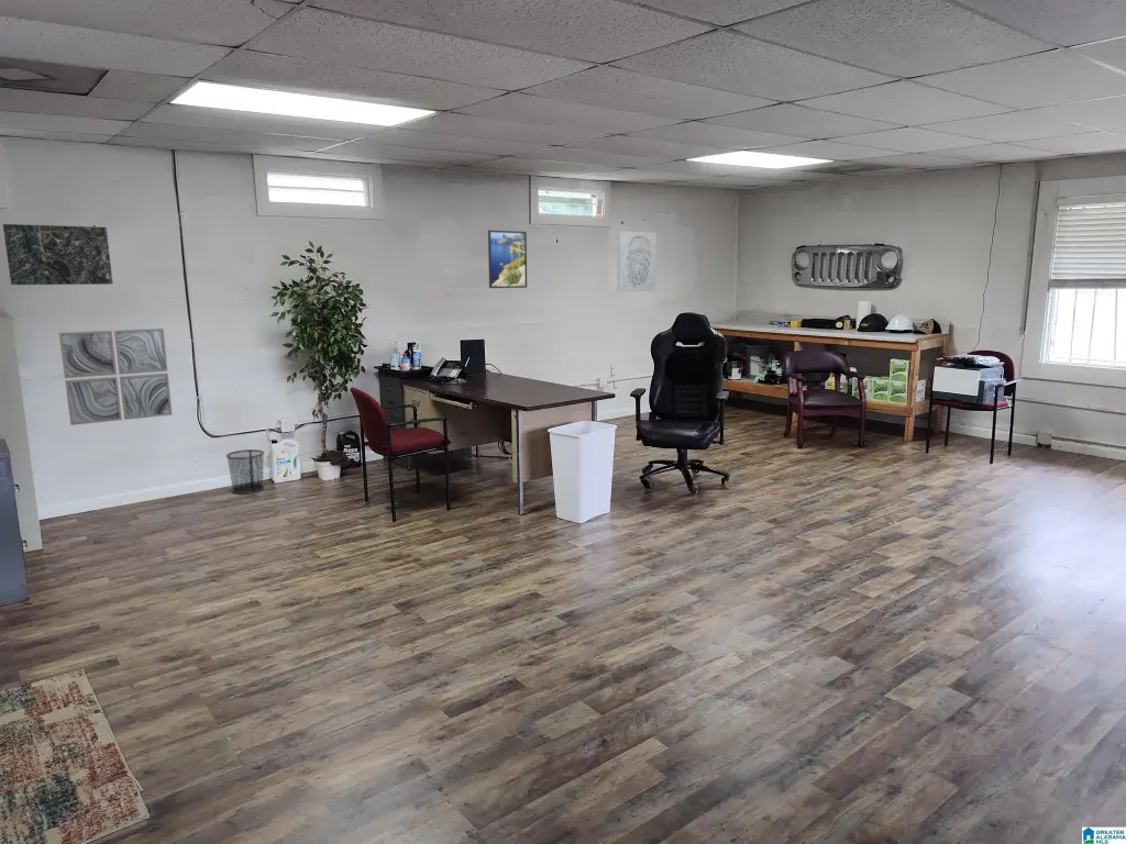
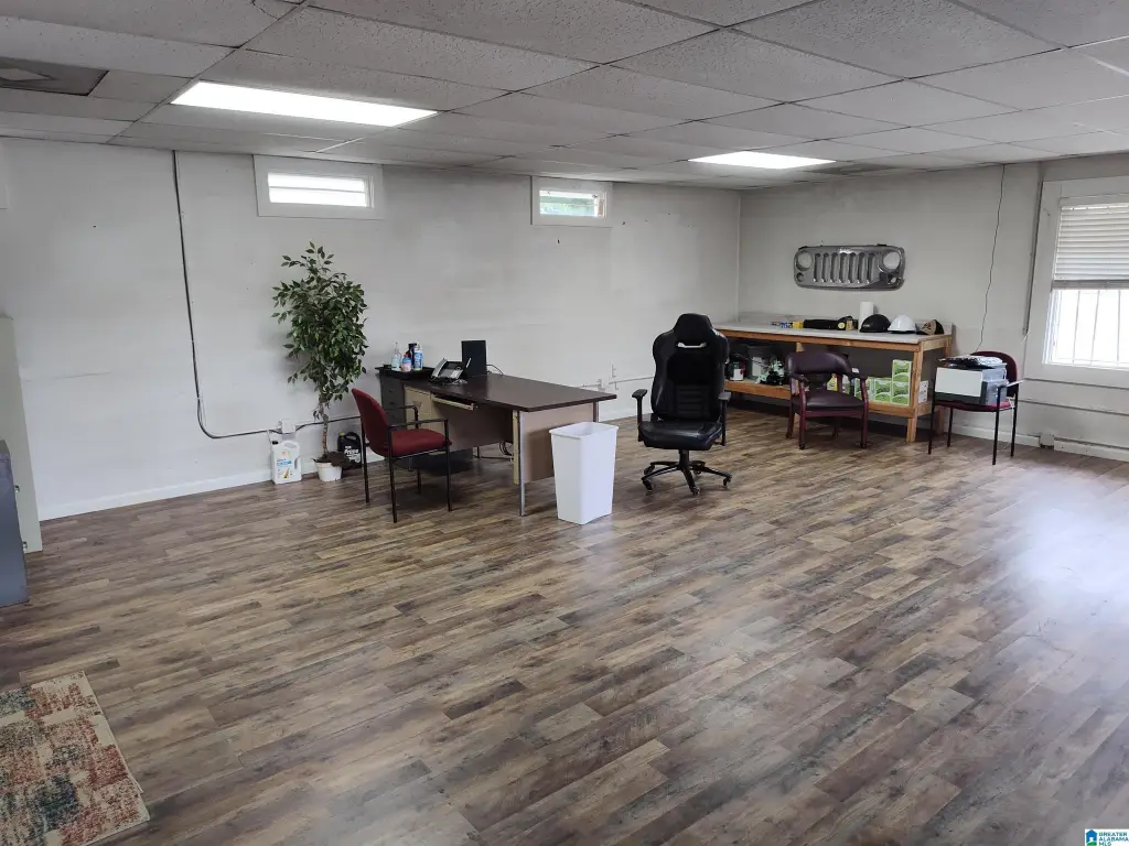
- waste bin (246, 471)
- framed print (507, 259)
- wall art (637, 262)
- wall art (119, 374)
- map (59, 255)
